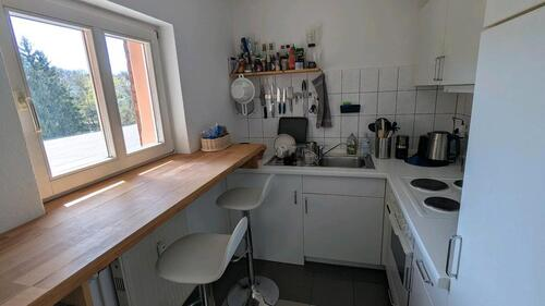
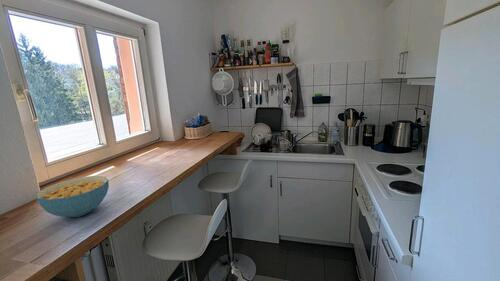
+ cereal bowl (77, 199)
